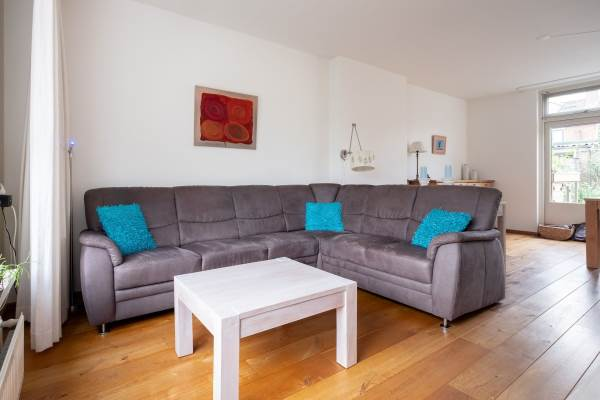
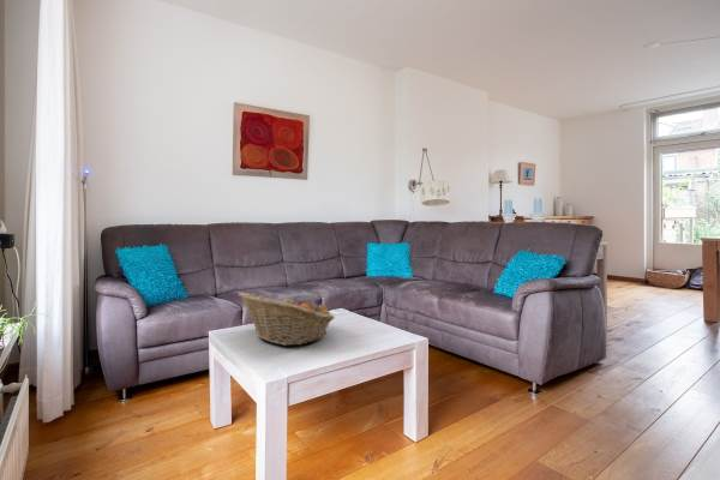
+ fruit basket (286, 313)
